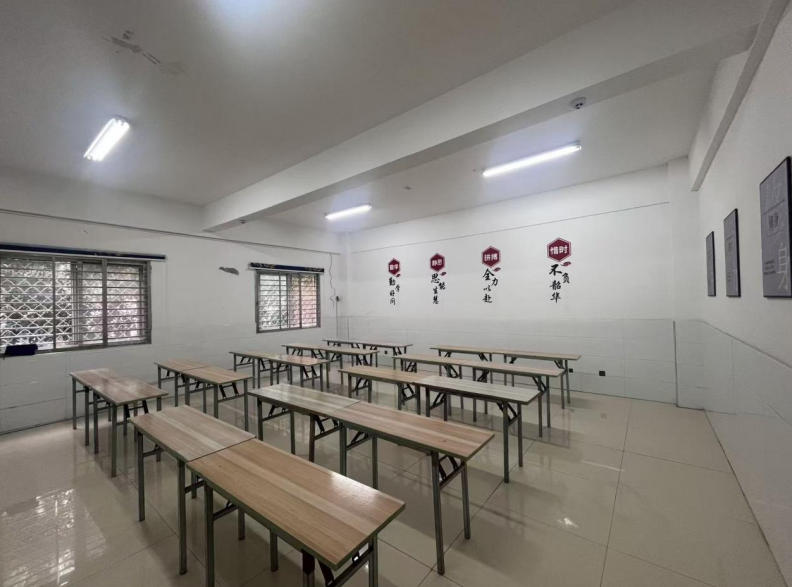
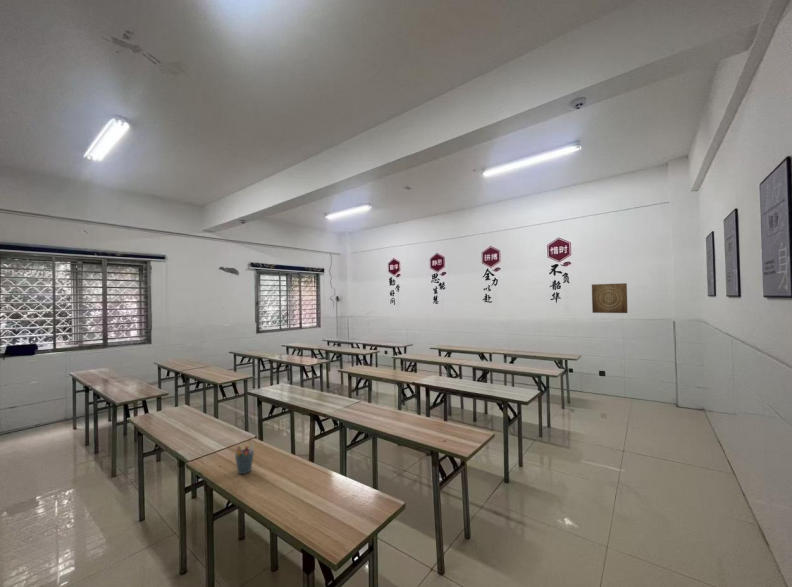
+ wall art (609, 298)
+ pen holder (244, 457)
